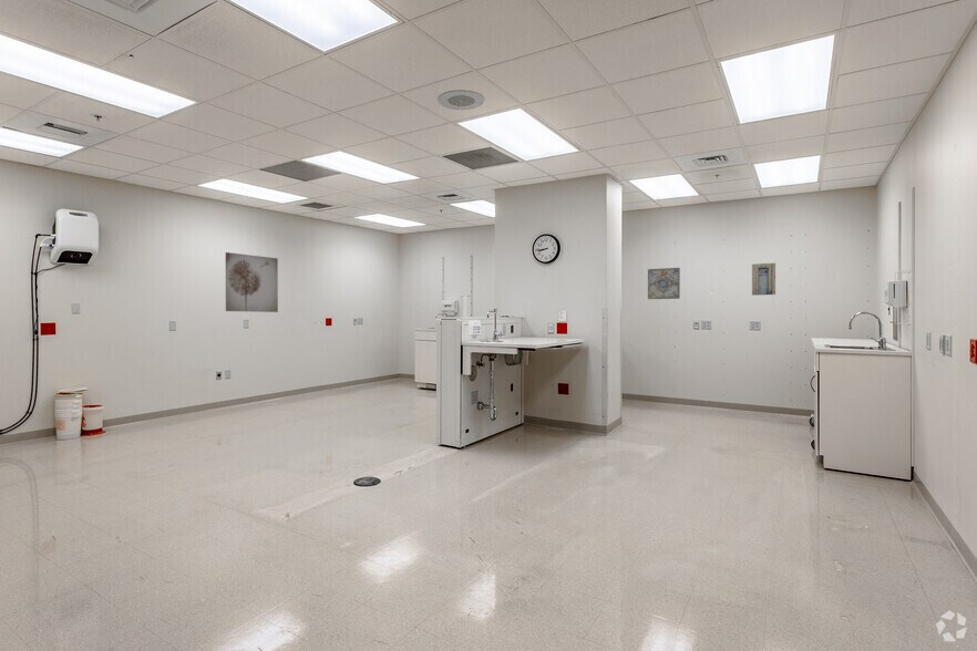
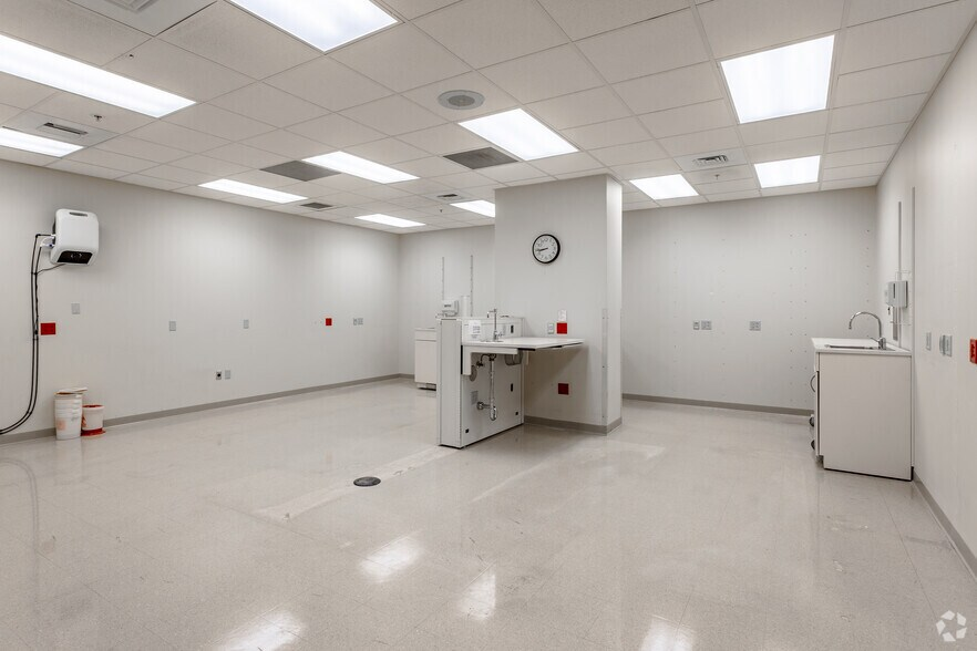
- wall art (253, 283)
- wall art (664, 283)
- wall art (763, 279)
